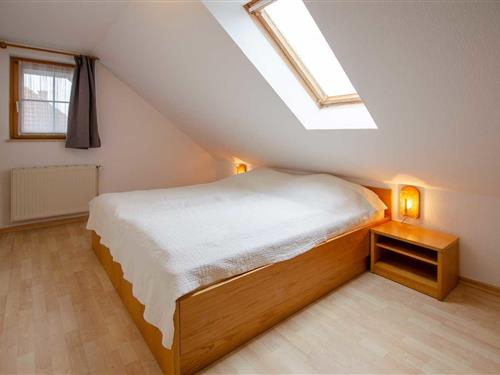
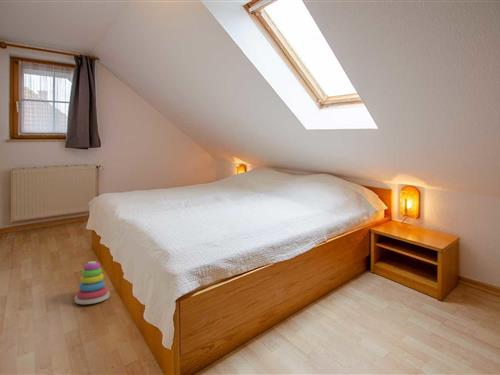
+ stacking toy (92, 280)
